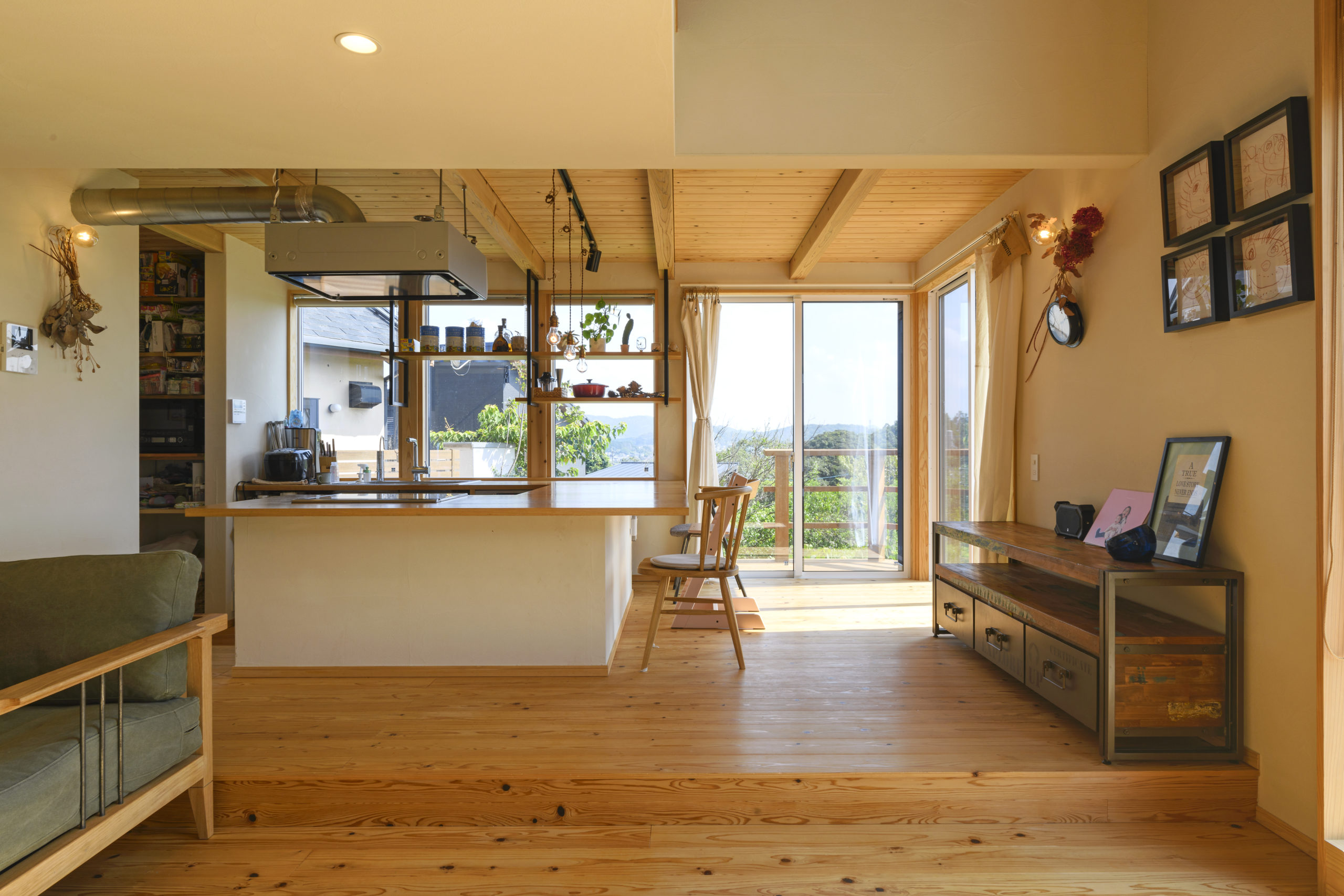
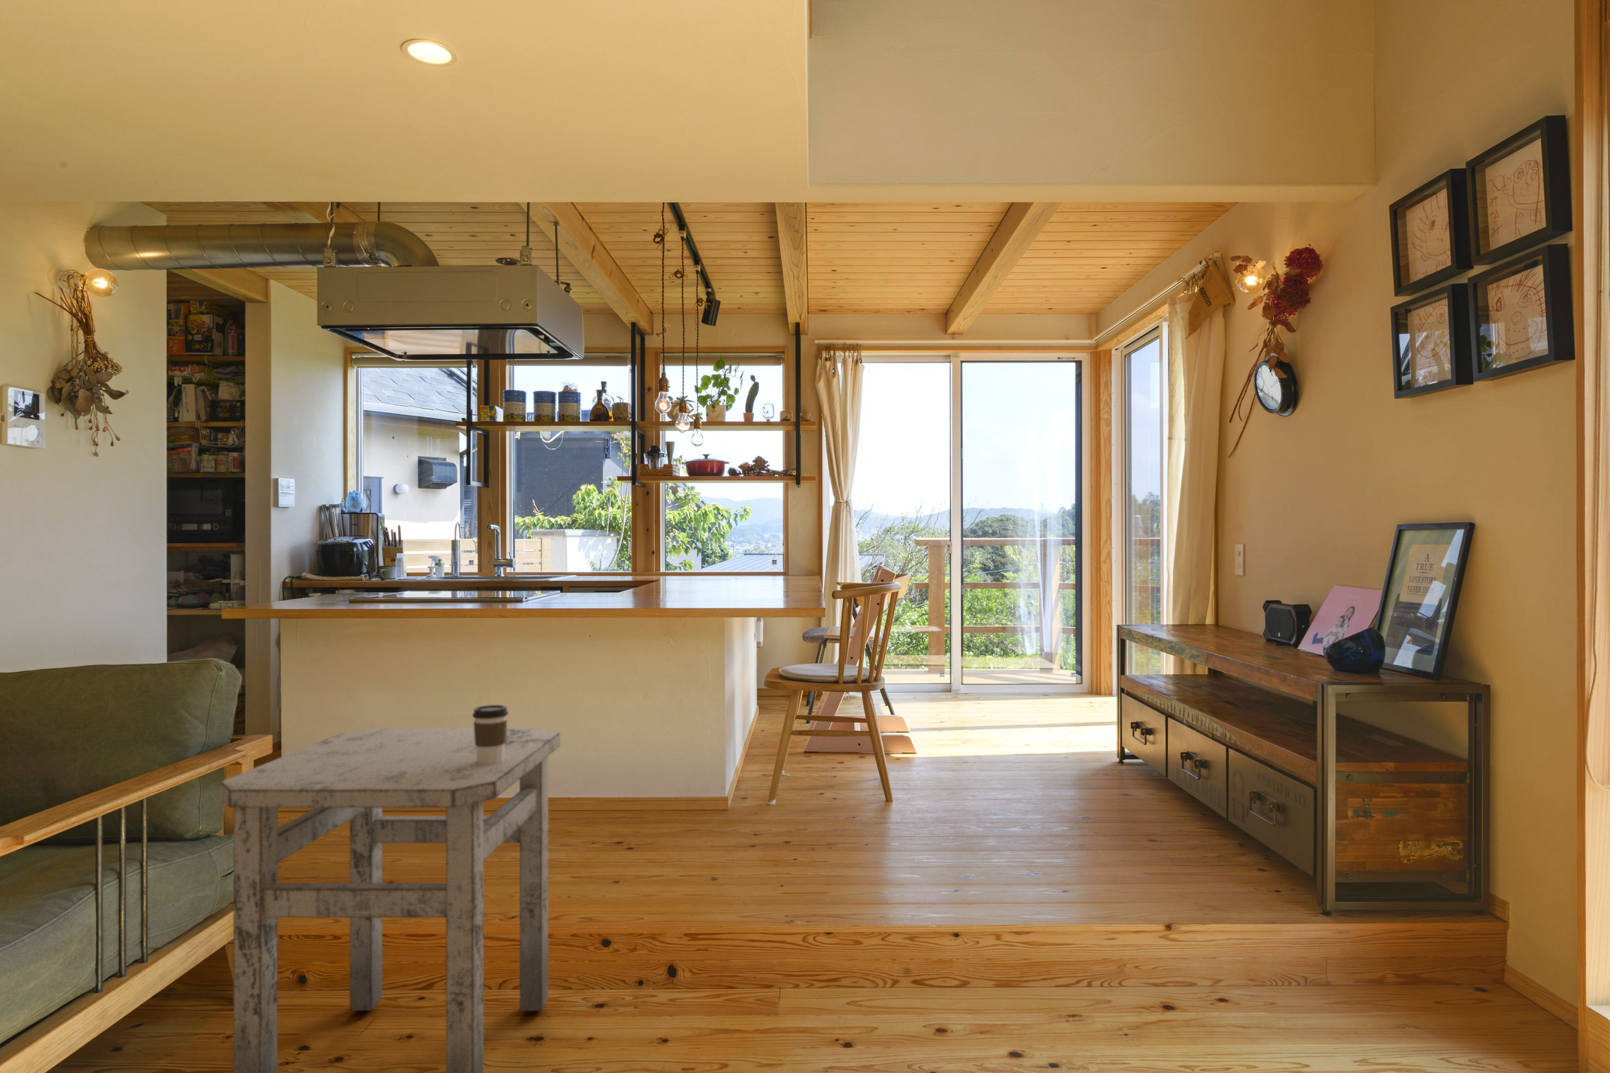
+ coffee cup (490, 734)
+ side table (408, 905)
